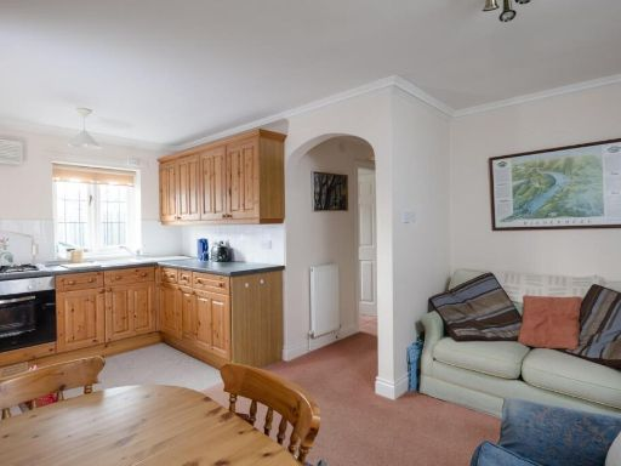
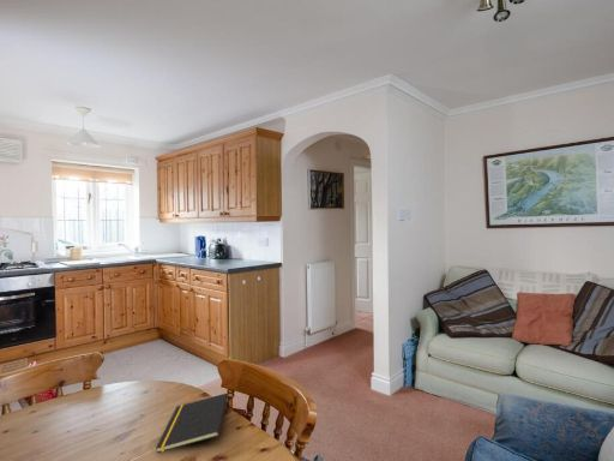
+ notepad (195, 419)
